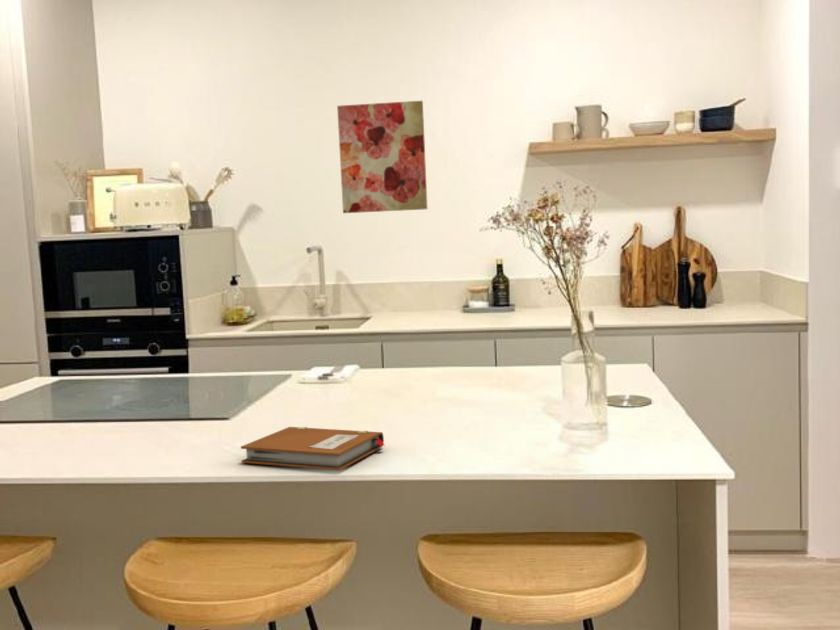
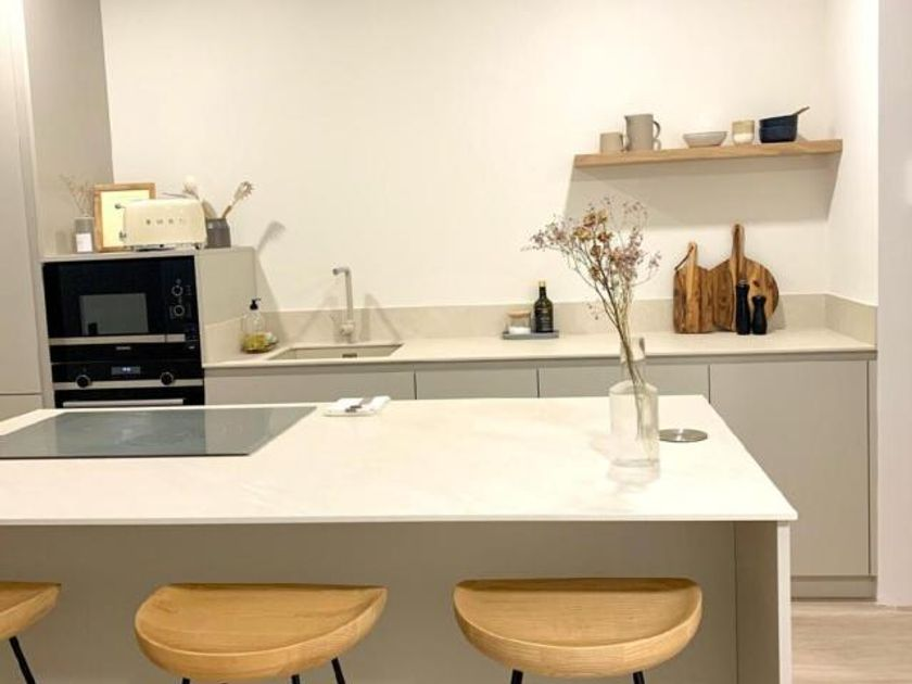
- notebook (316, 446)
- wall art (382, 157)
